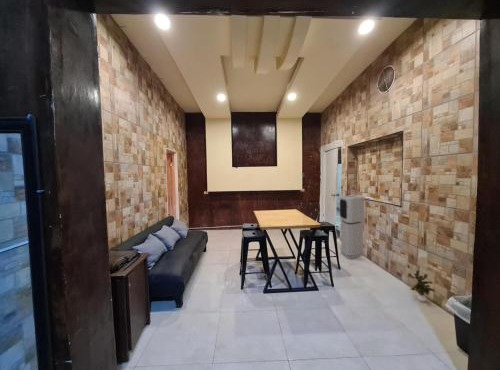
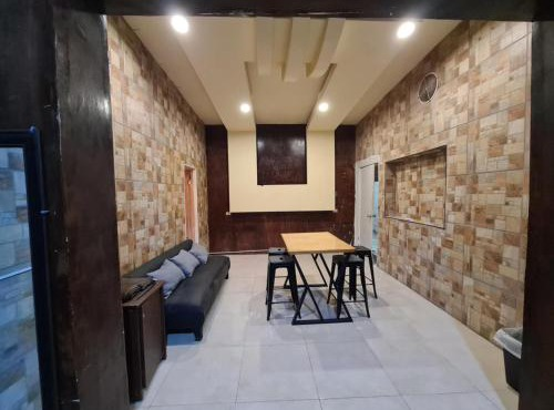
- potted plant (419, 285)
- air purifier (353, 226)
